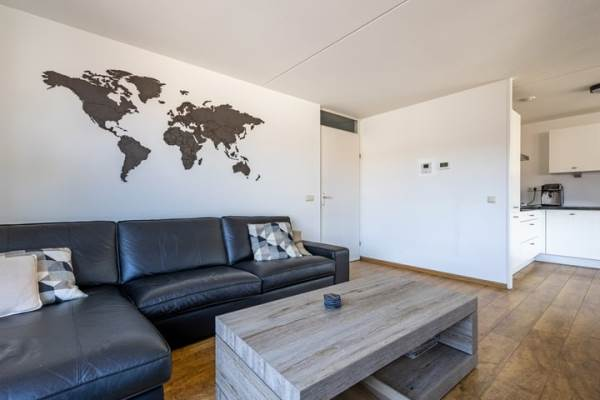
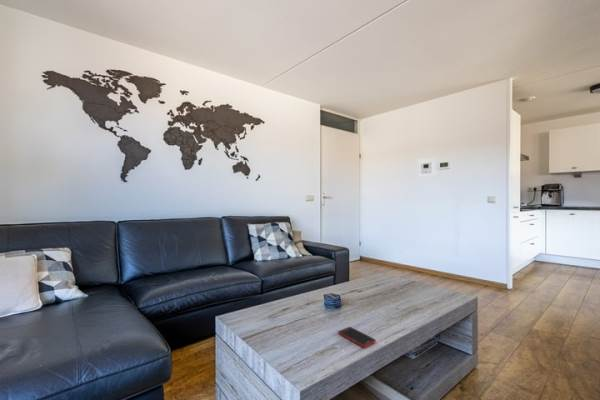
+ cell phone (356, 336)
